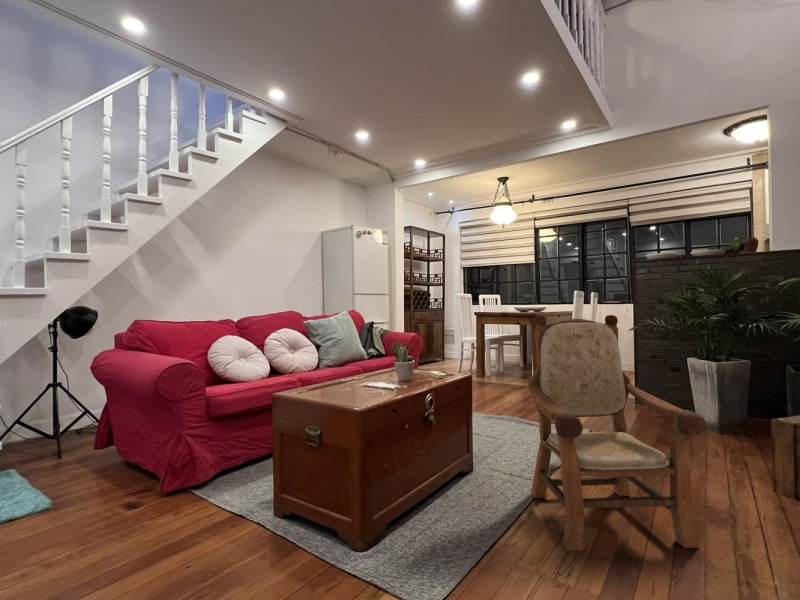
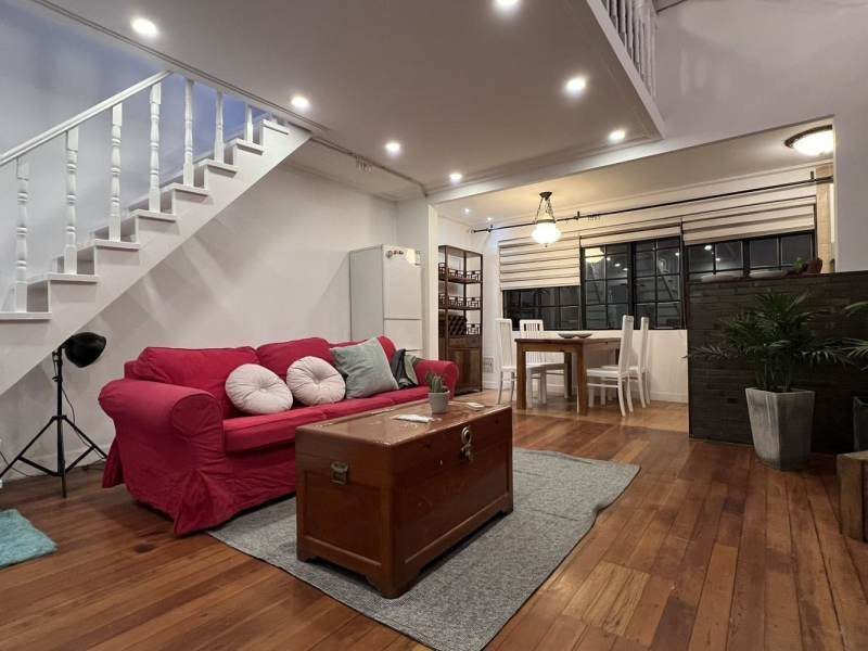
- armchair (599, 416)
